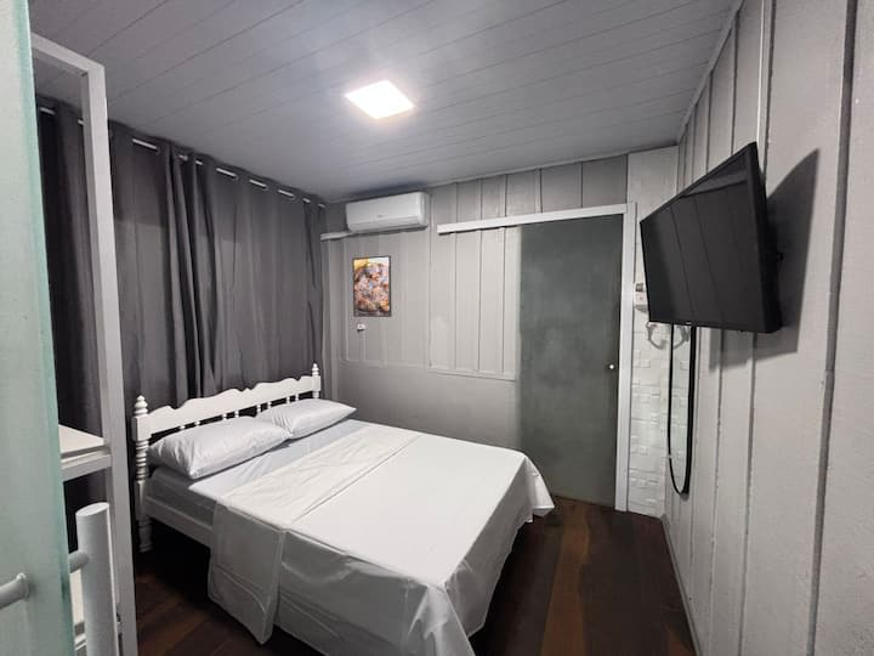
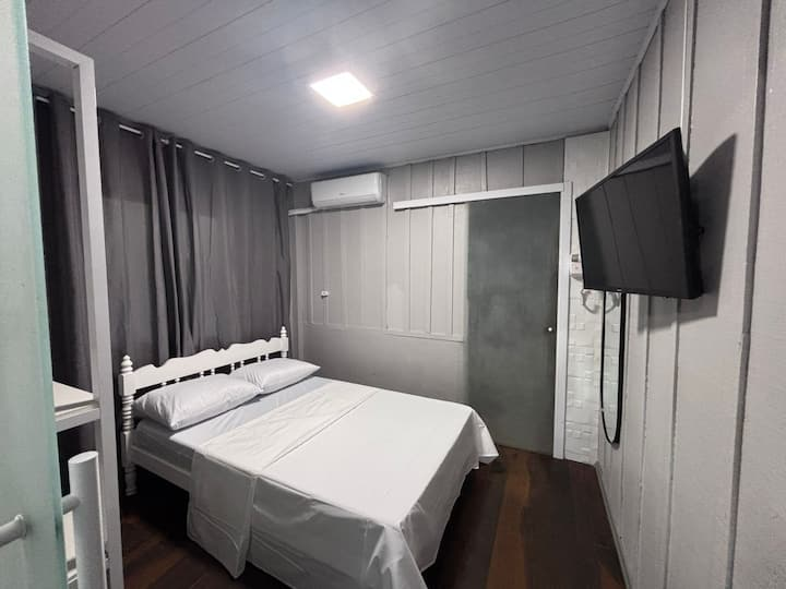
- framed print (371, 287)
